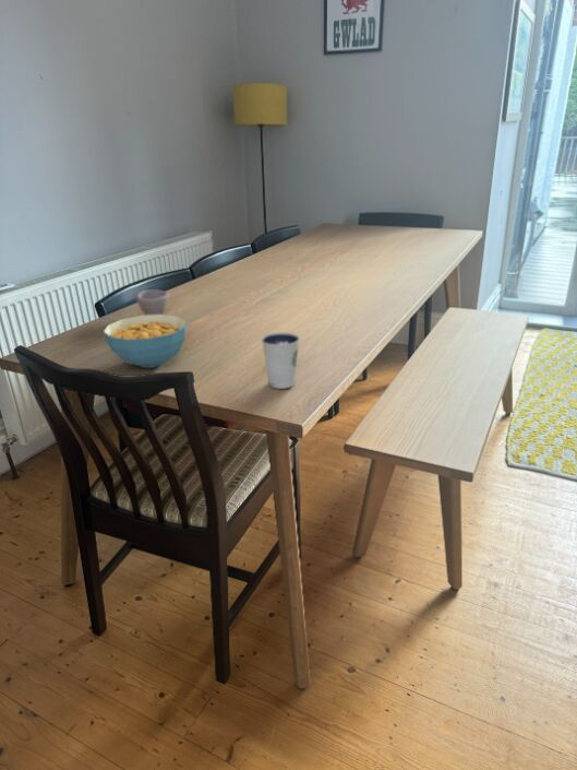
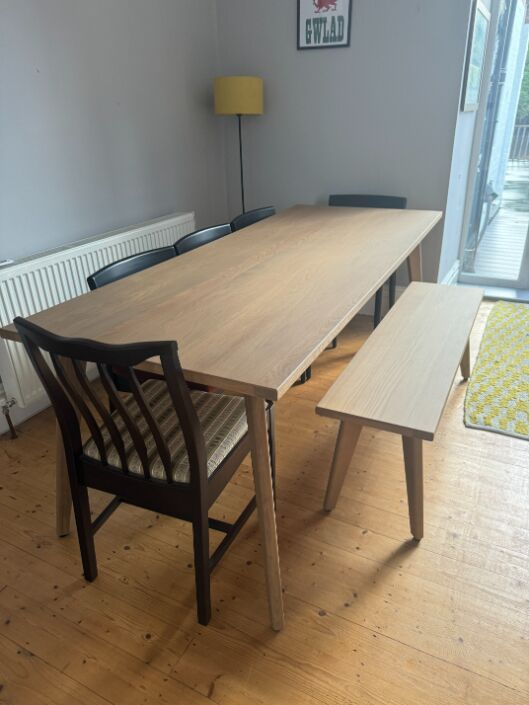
- cereal bowl (148, 344)
- cup (149, 305)
- dixie cup (280, 362)
